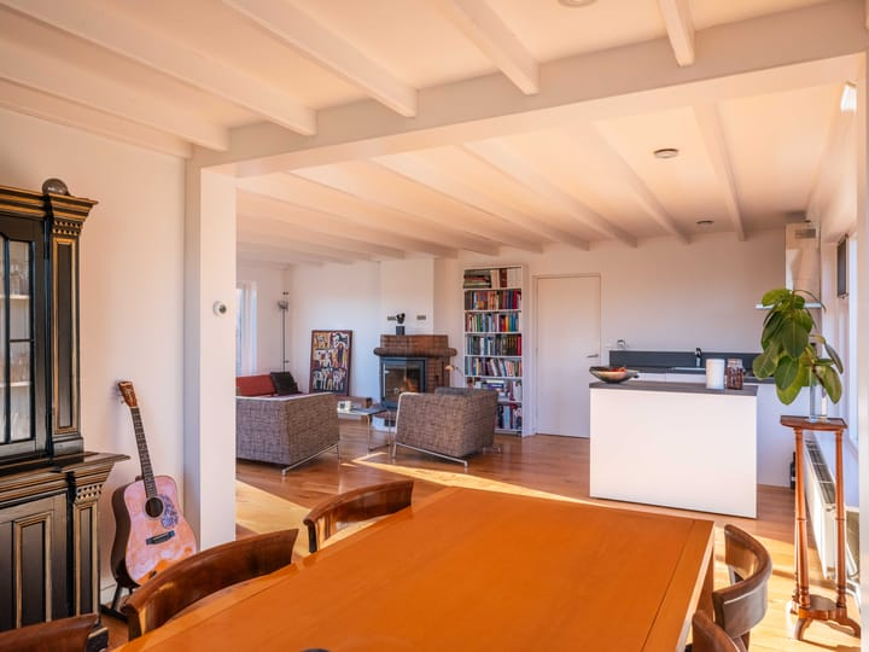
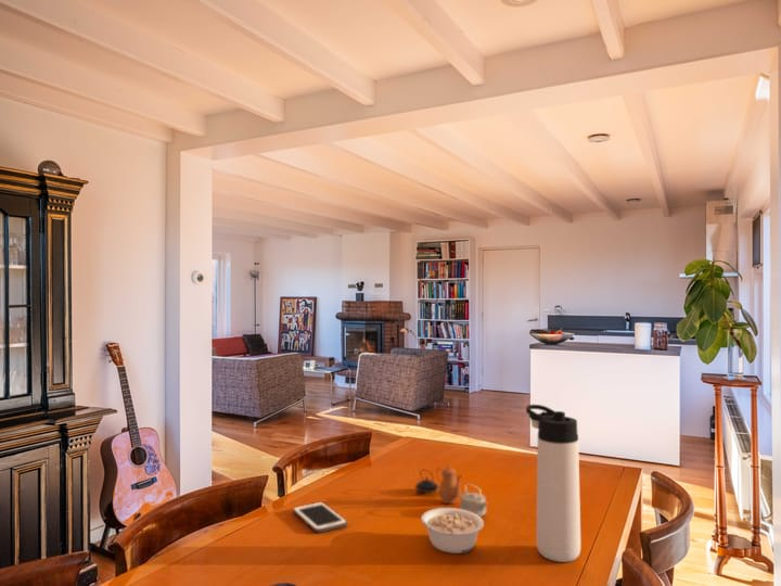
+ teapot (450, 483)
+ legume (453, 530)
+ thermos bottle (551, 479)
+ cell phone (319, 517)
